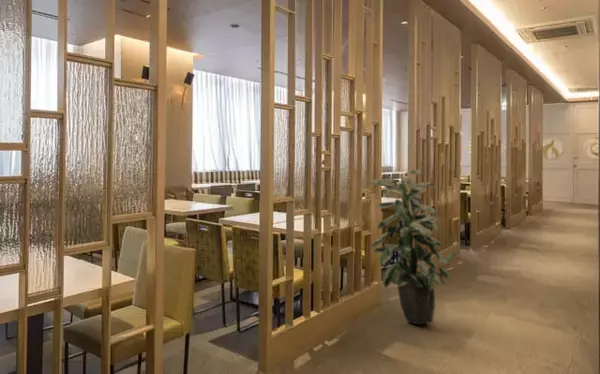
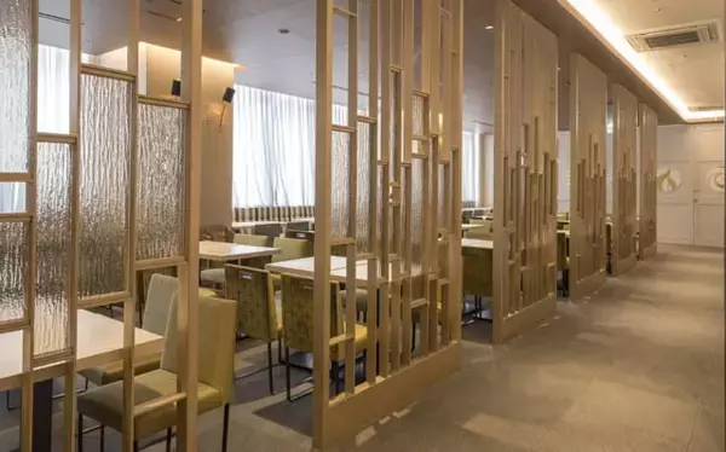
- indoor plant (410, 246)
